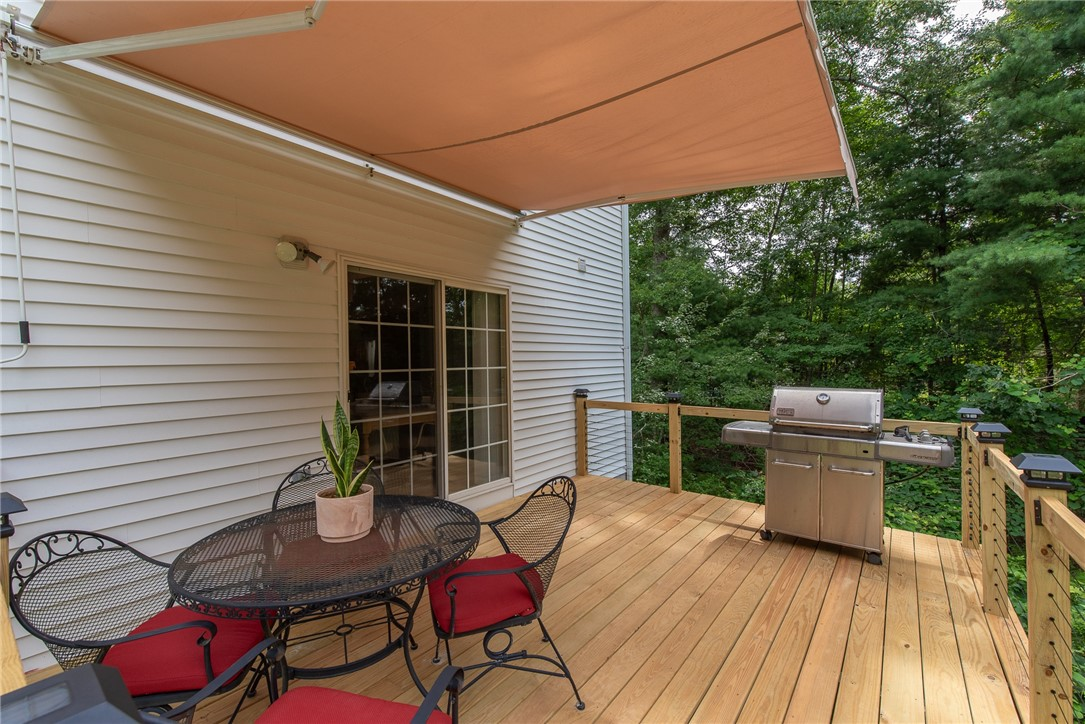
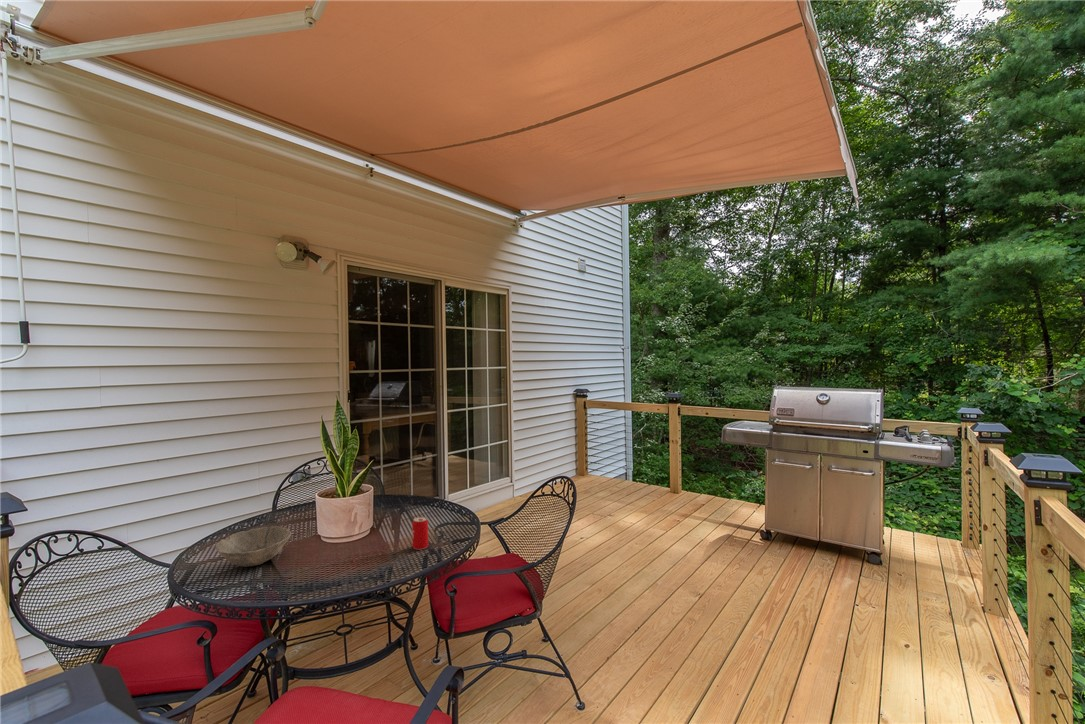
+ beverage can (420, 533)
+ bowl (254, 550)
